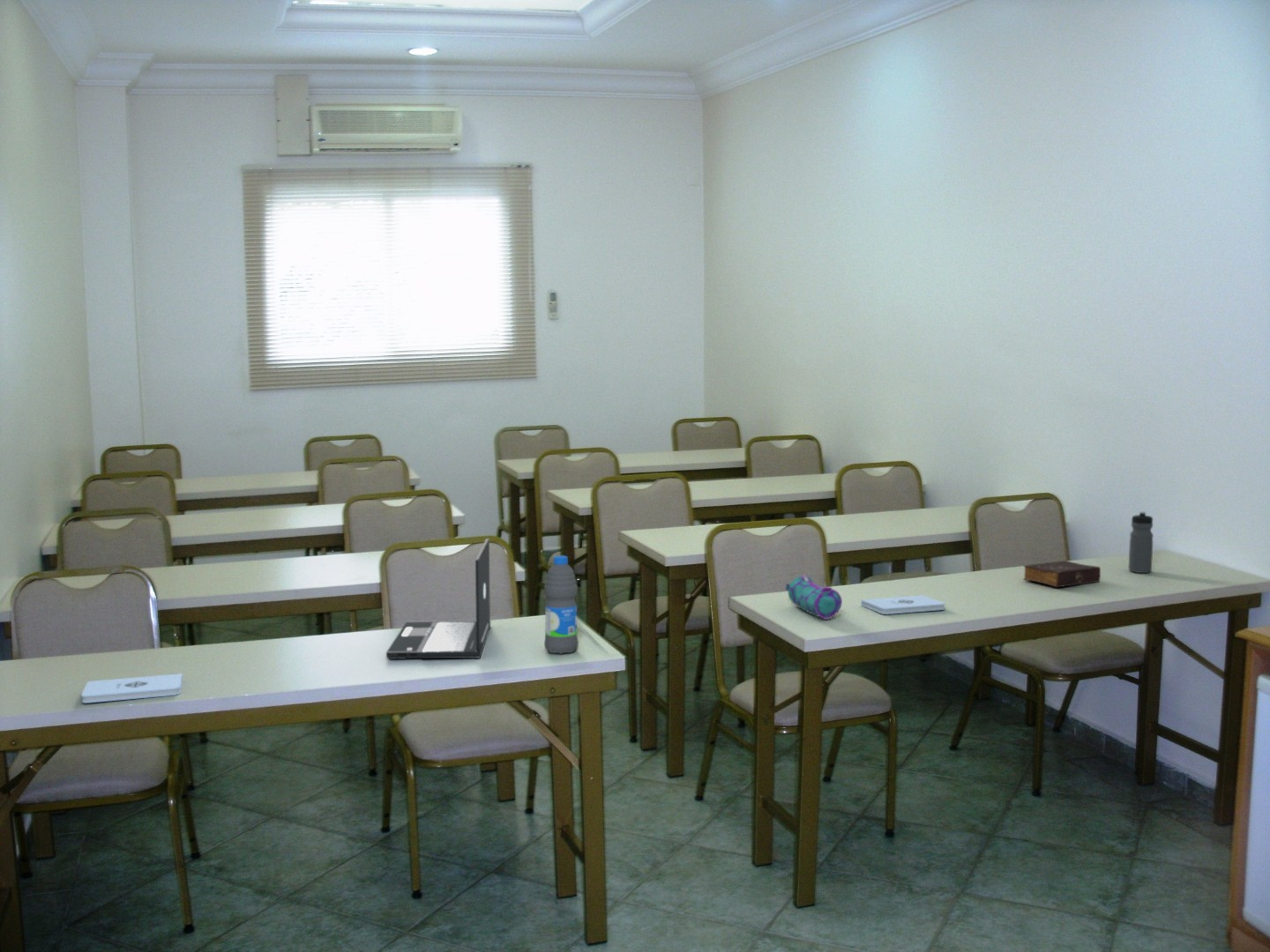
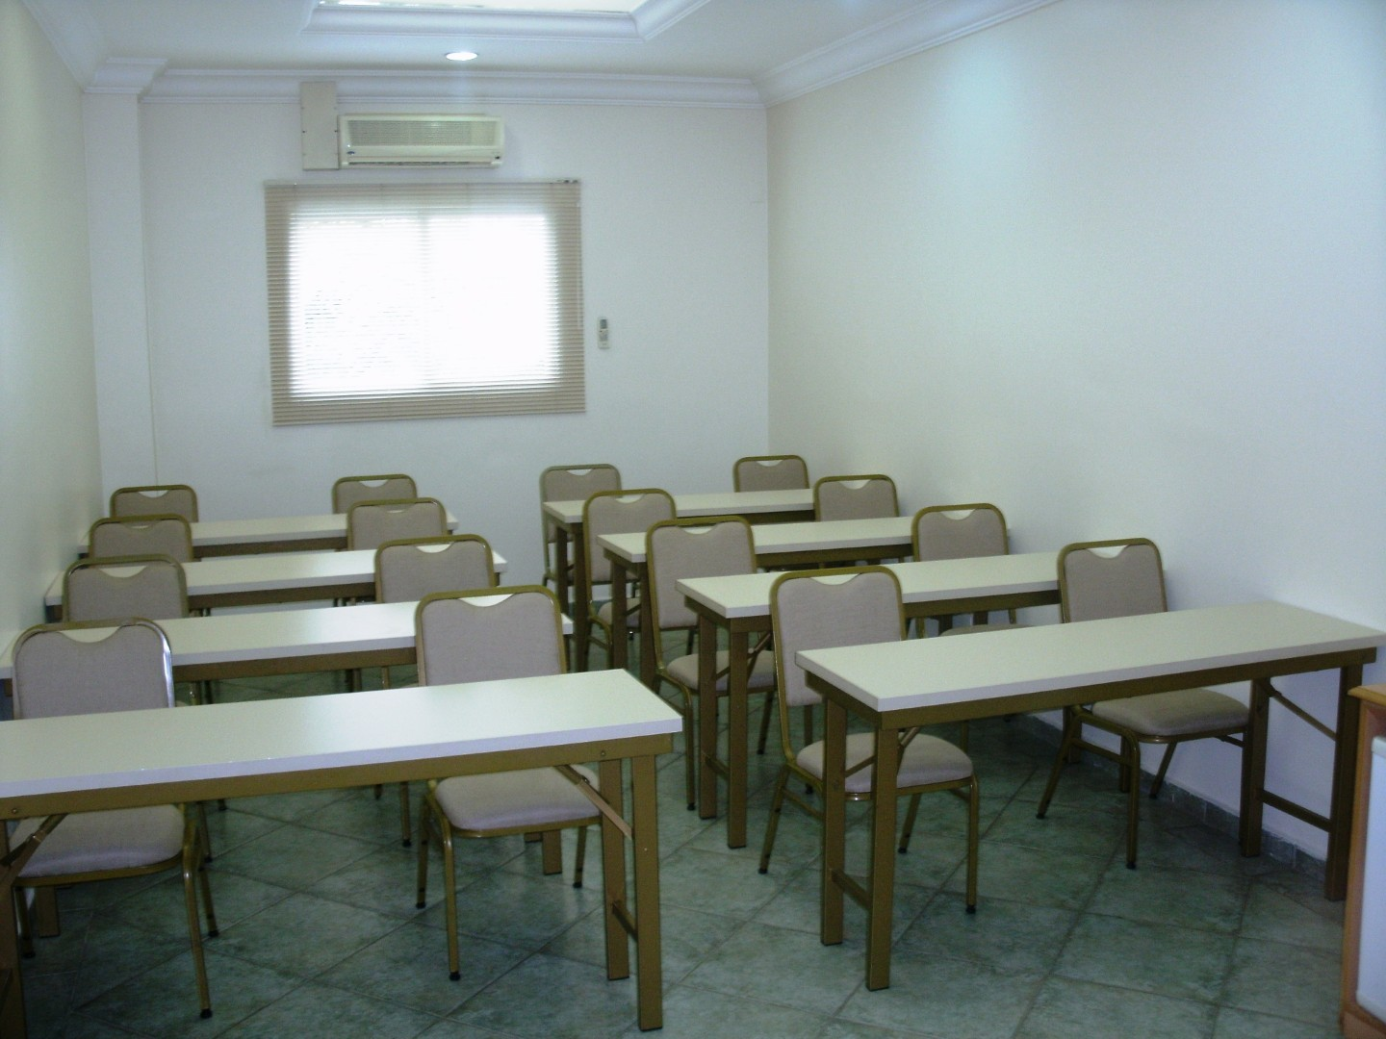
- book (1061, 573)
- notepad (133, 688)
- pencil case (813, 596)
- laptop (444, 621)
- water bottle (561, 603)
- water bottle (1141, 541)
- notepad (903, 604)
